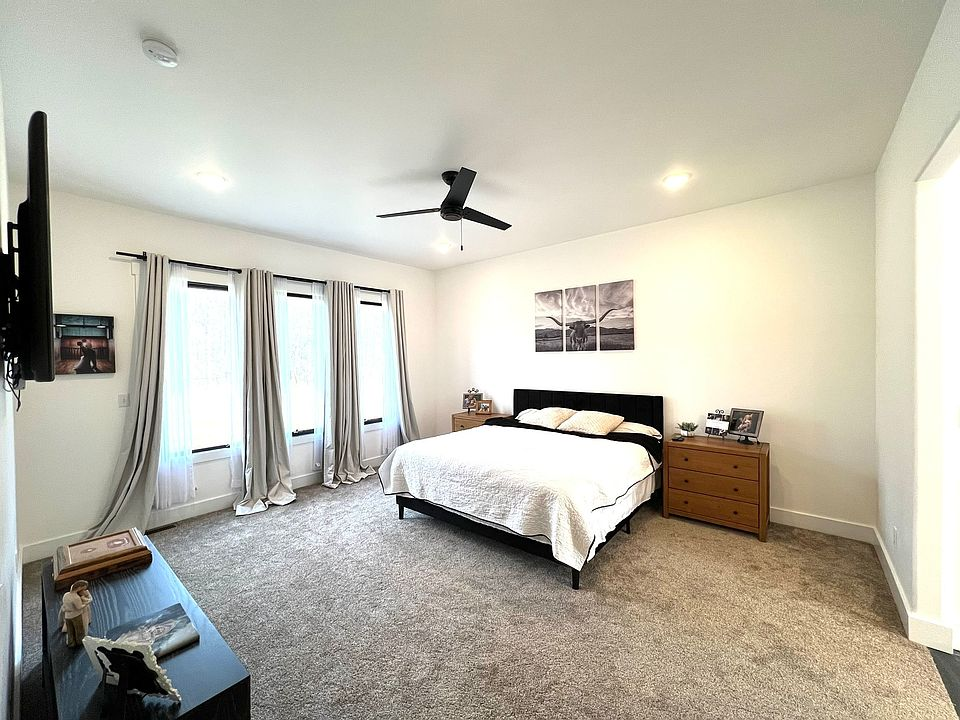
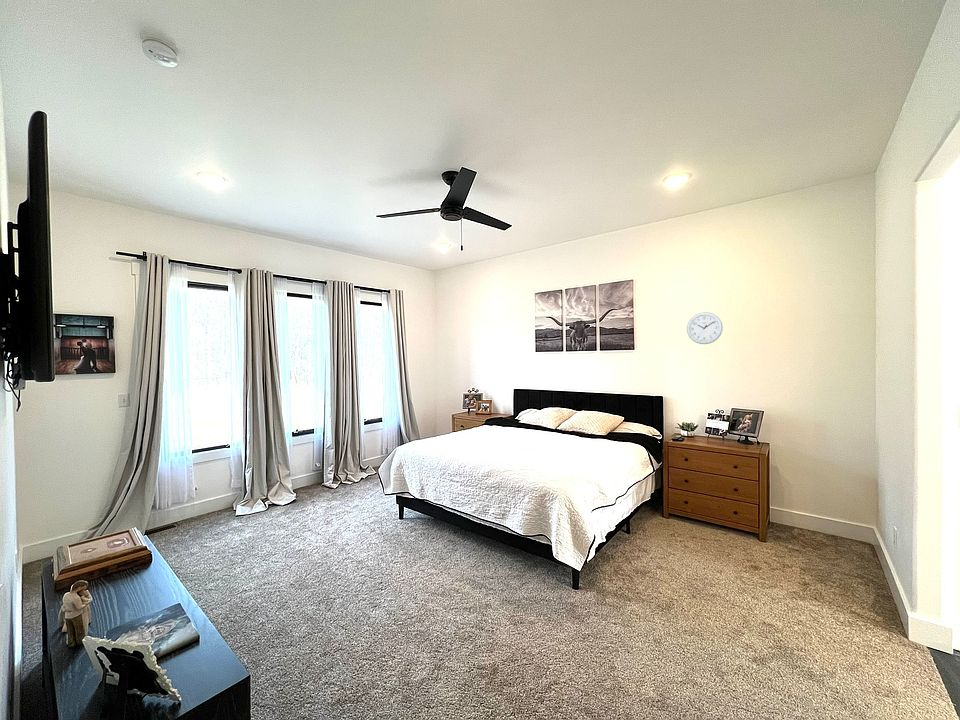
+ wall clock (704, 328)
